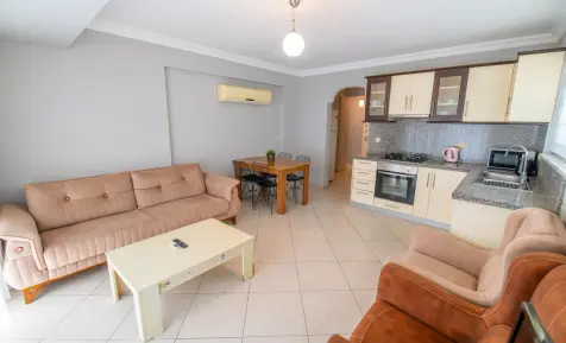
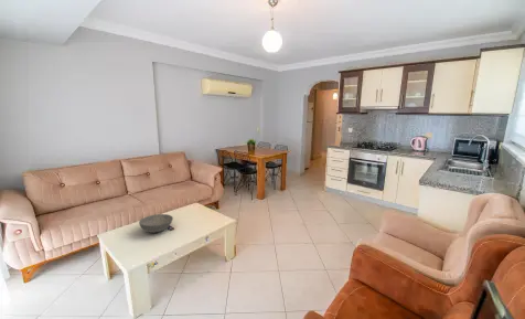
+ bowl (157, 224)
